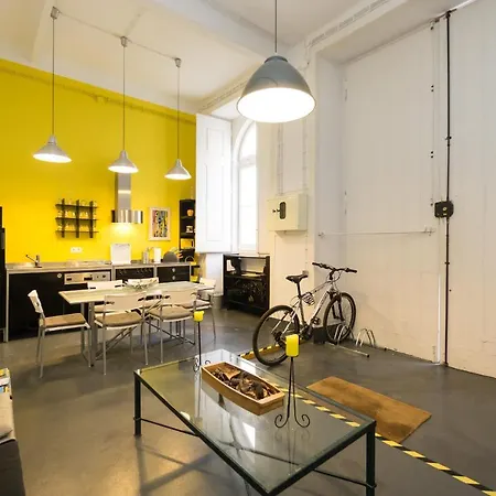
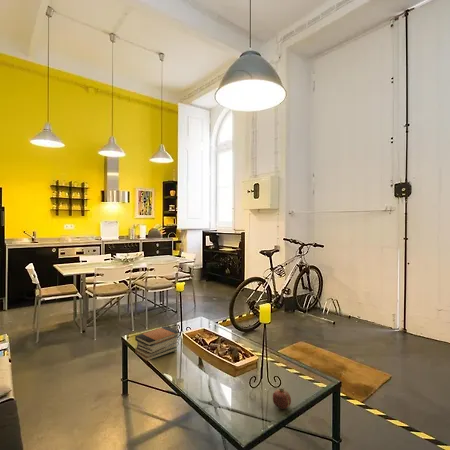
+ book stack (157, 342)
+ fruit (281, 397)
